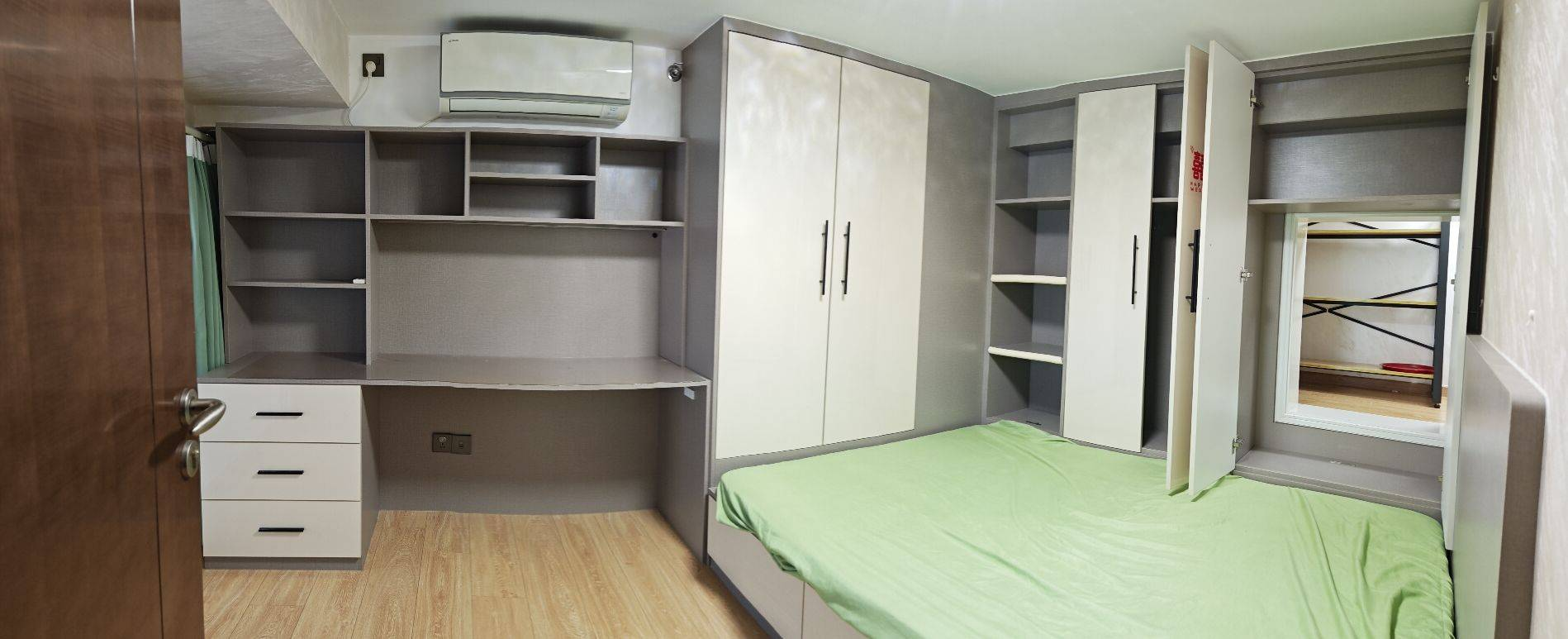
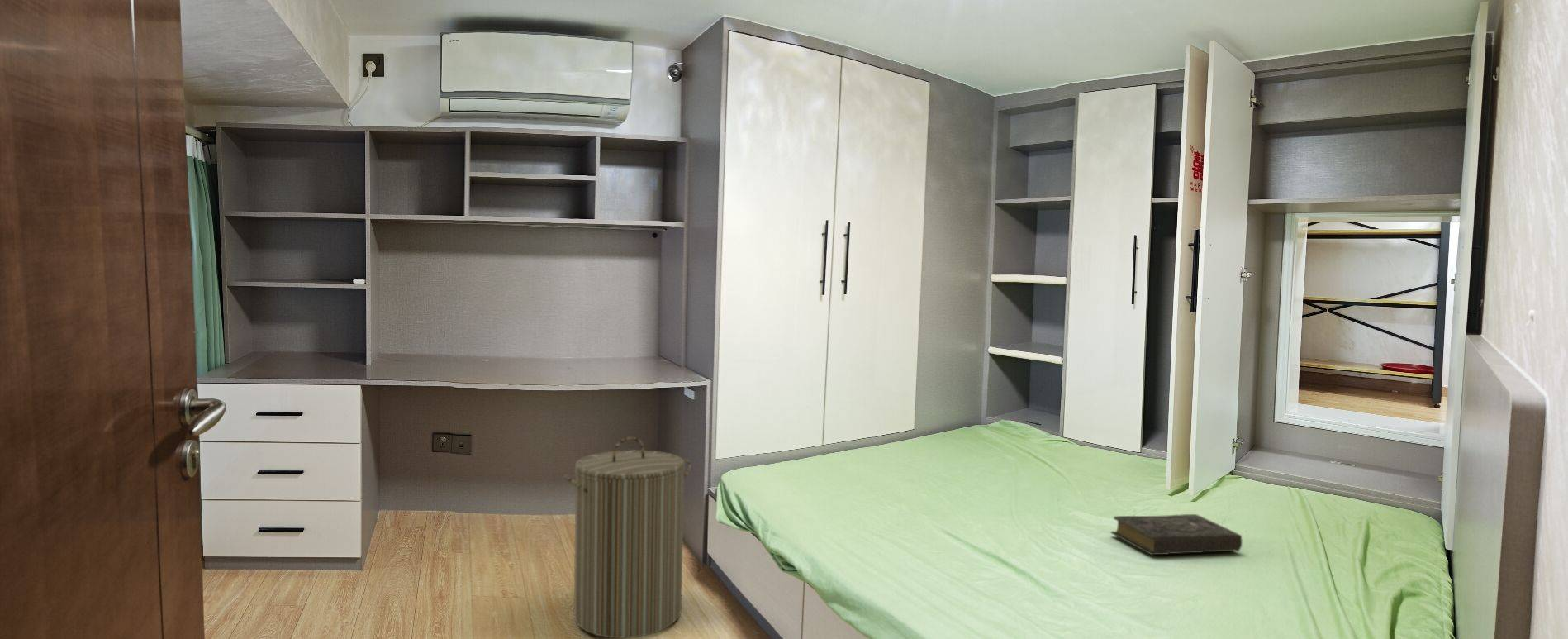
+ book (1174, 533)
+ laundry hamper (630, 526)
